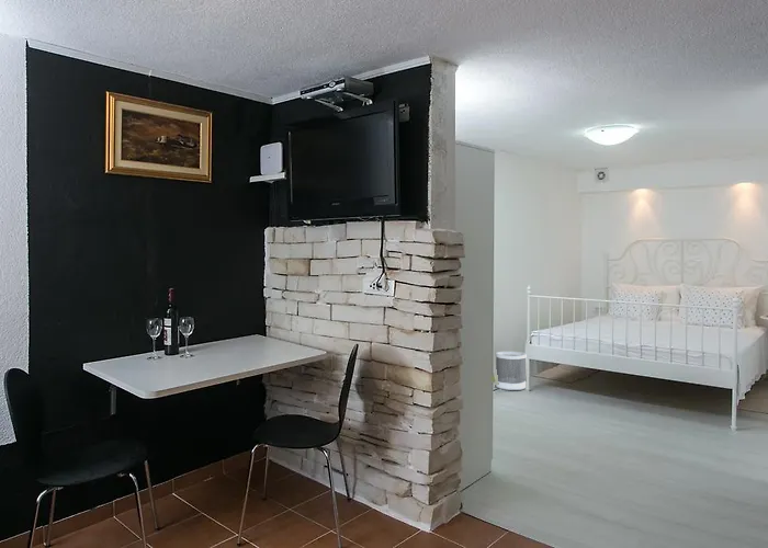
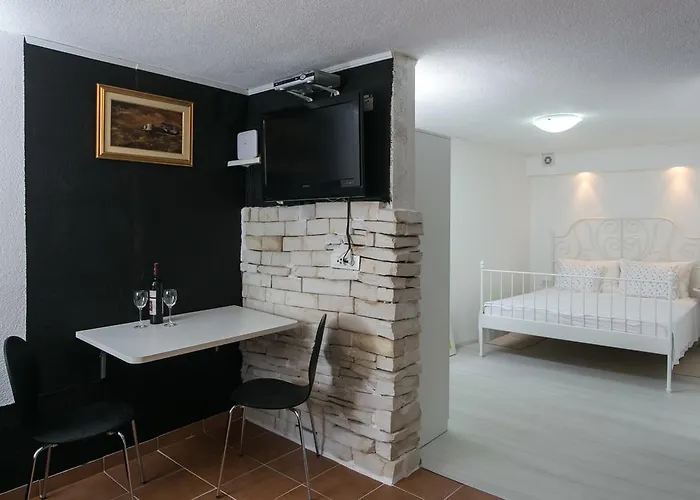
- wastebasket (509, 369)
